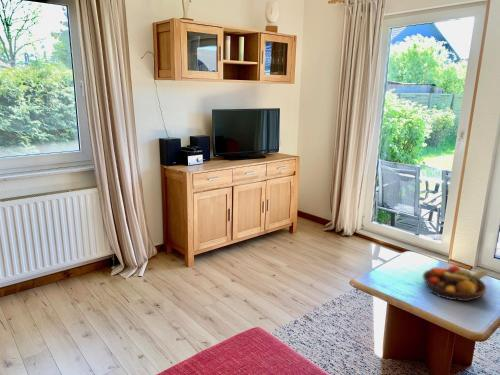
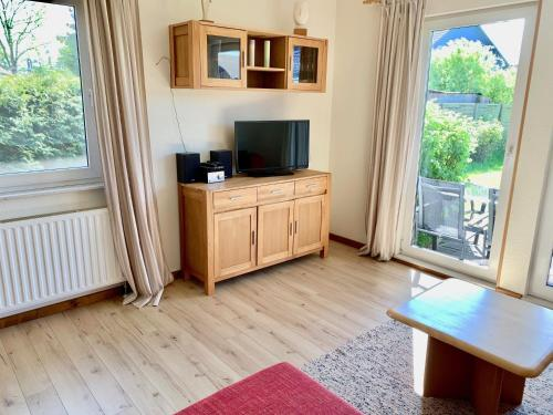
- fruit bowl (454, 278)
